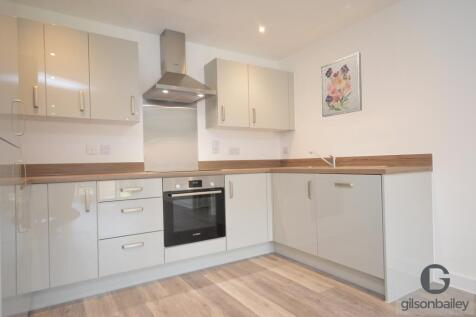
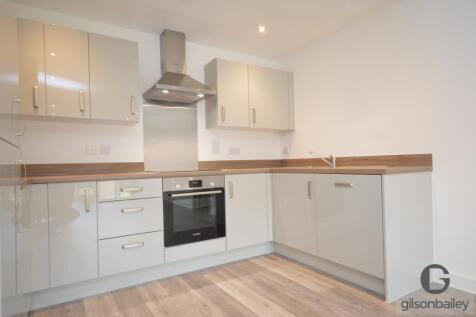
- wall art (340, 87)
